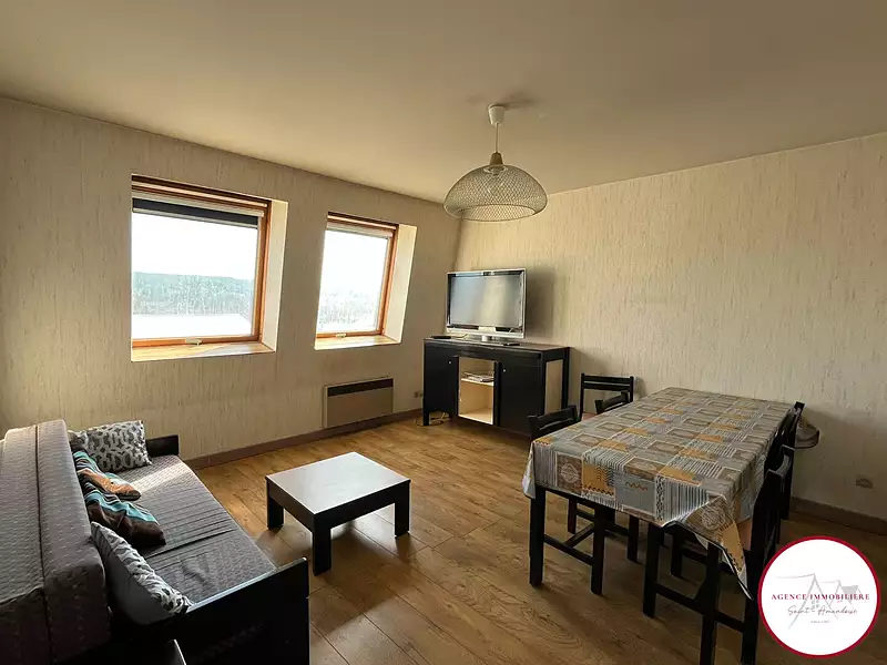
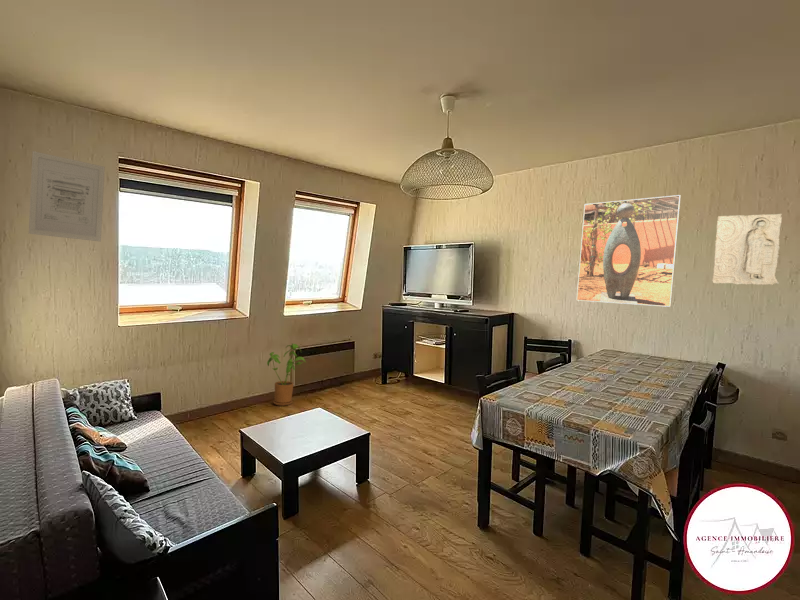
+ relief panel (747, 249)
+ house plant (287, 373)
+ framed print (624, 251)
+ wall art (68, 198)
